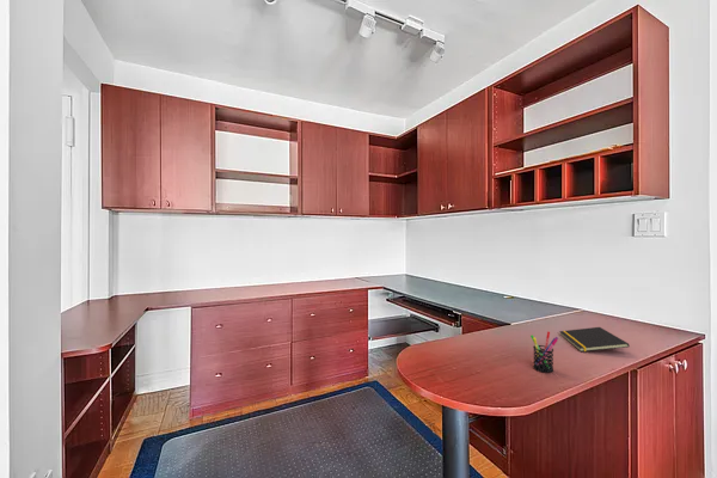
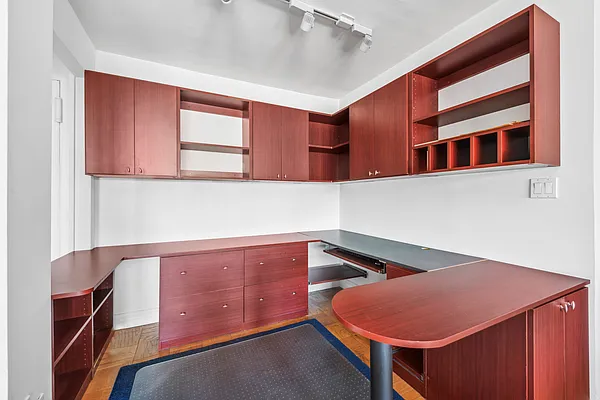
- pen holder (541, 349)
- notepad (590, 338)
